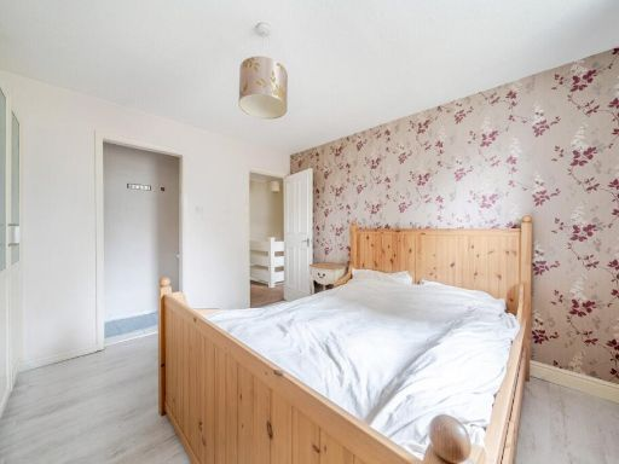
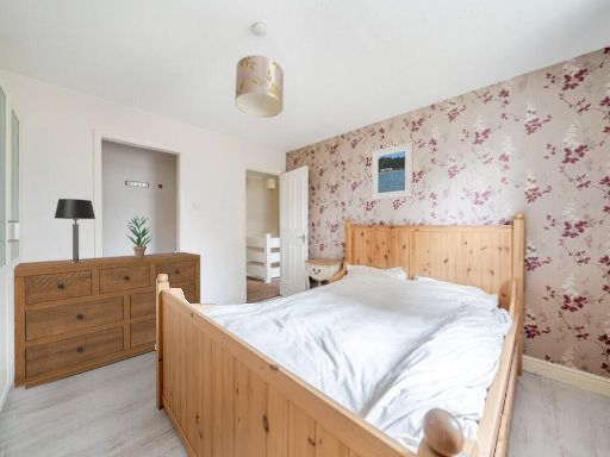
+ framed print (391, 173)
+ table lamp (75, 230)
+ potted plant (139, 236)
+ dresser (120, 305)
